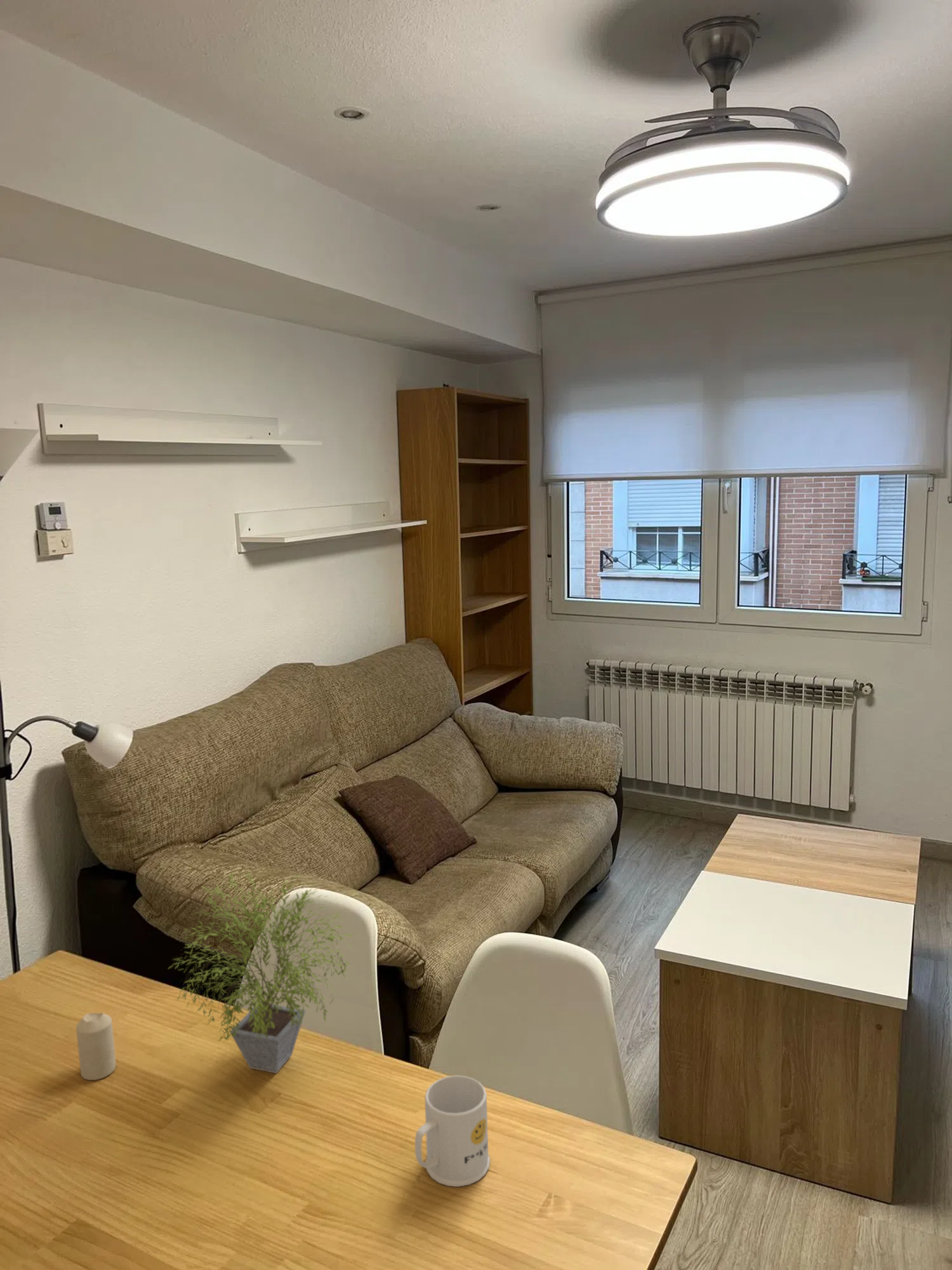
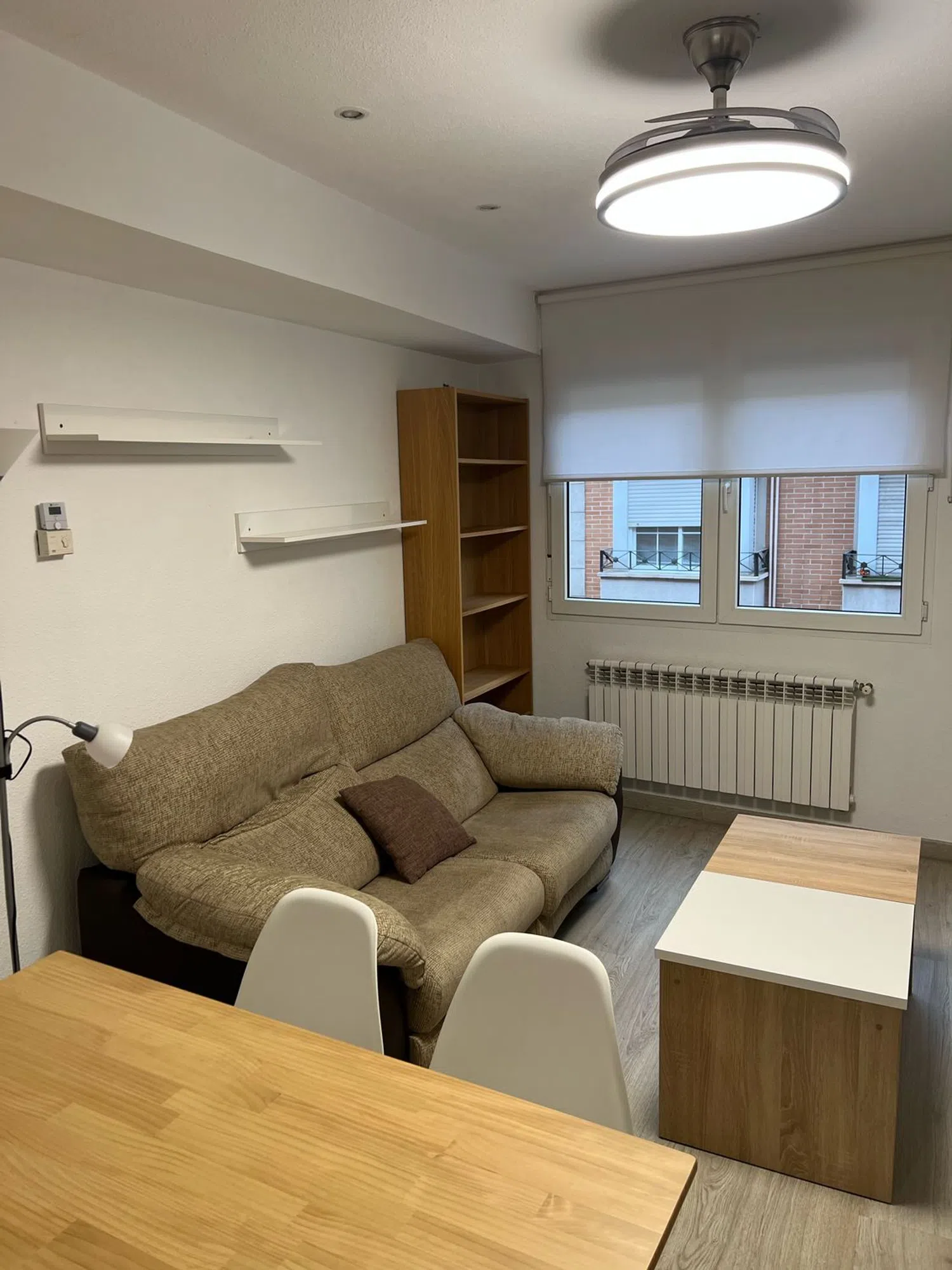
- candle (96, 1043)
- mug (451, 1134)
- potted plant (270, 972)
